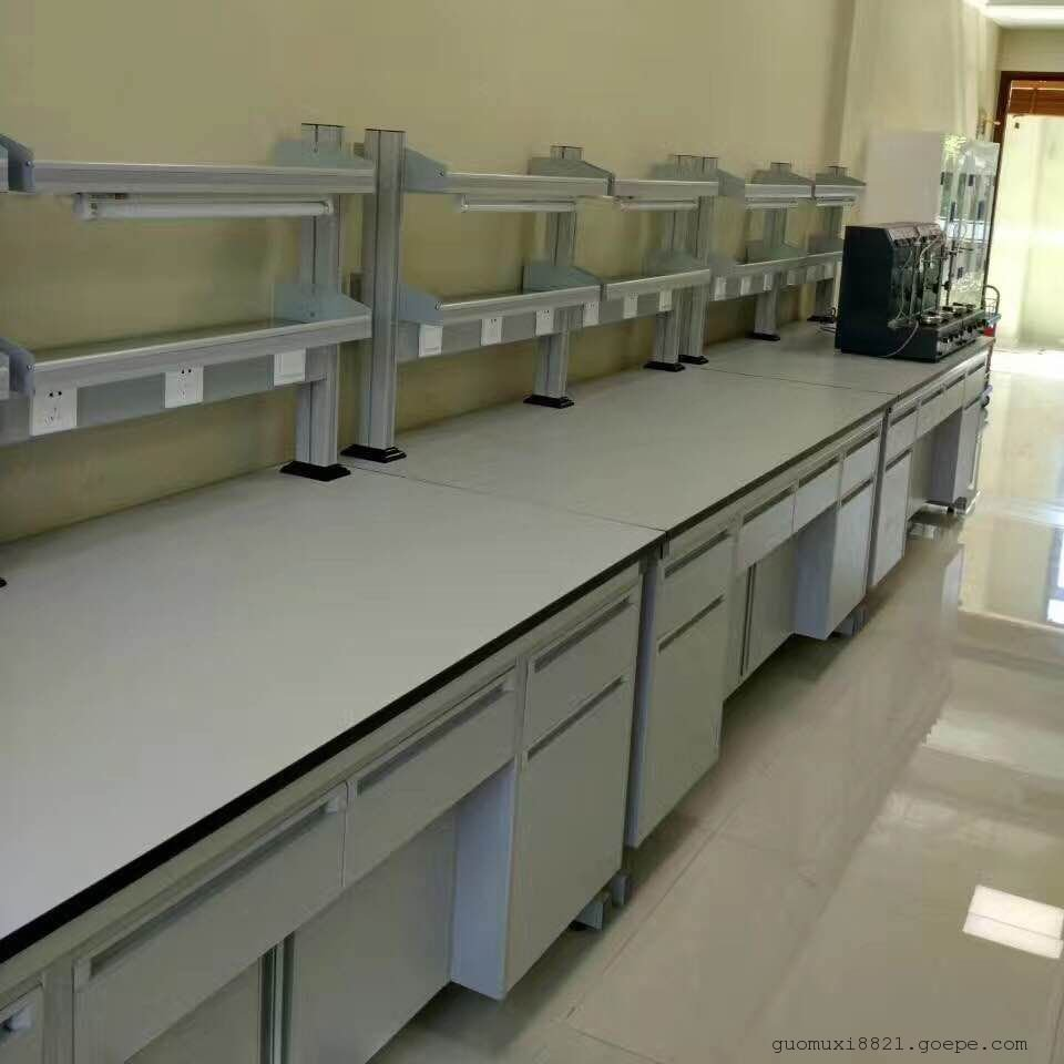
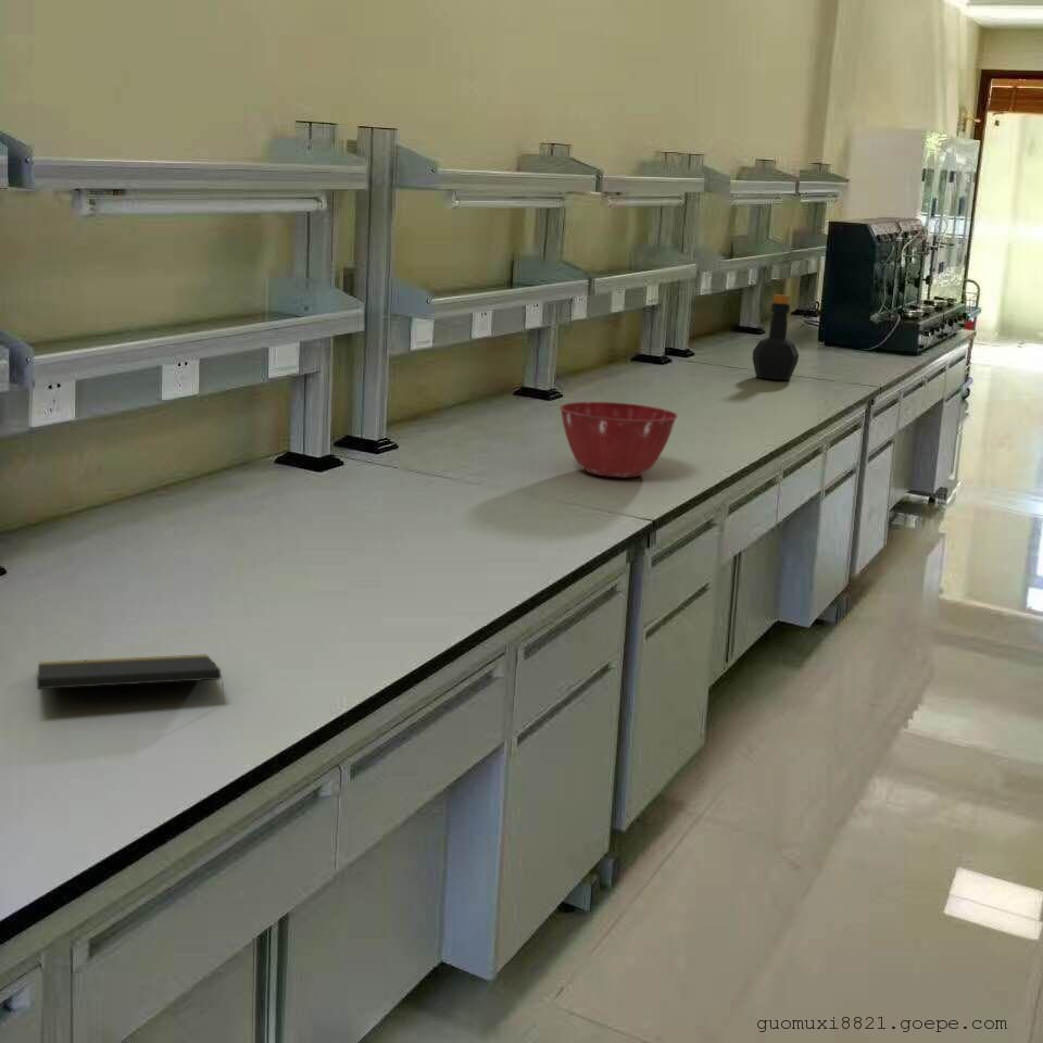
+ mixing bowl (615, 441)
+ bottle (777, 337)
+ notepad (127, 670)
